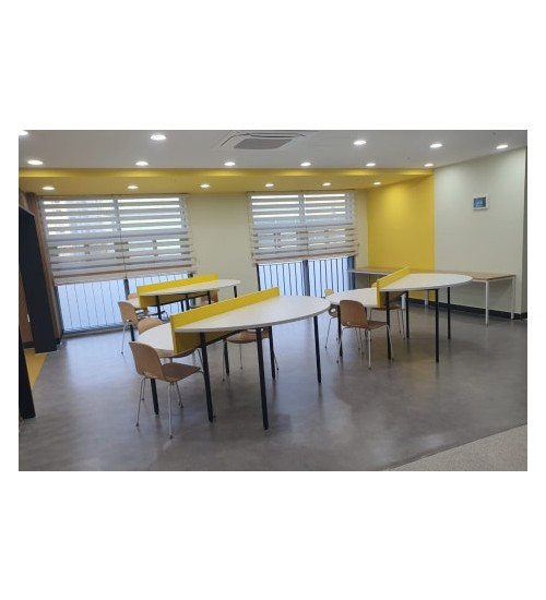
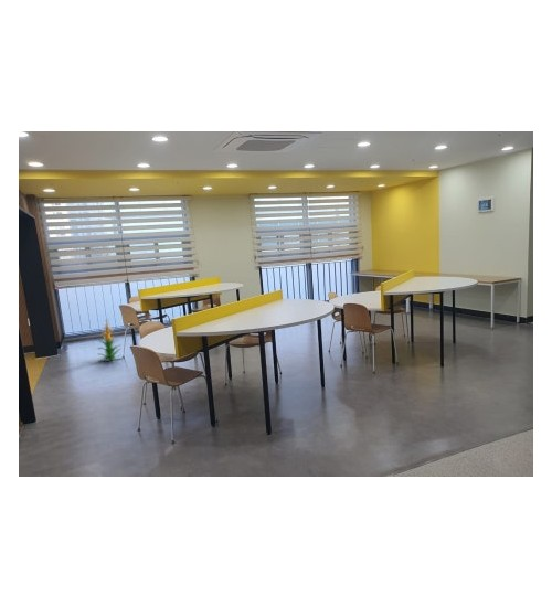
+ indoor plant (108, 340)
